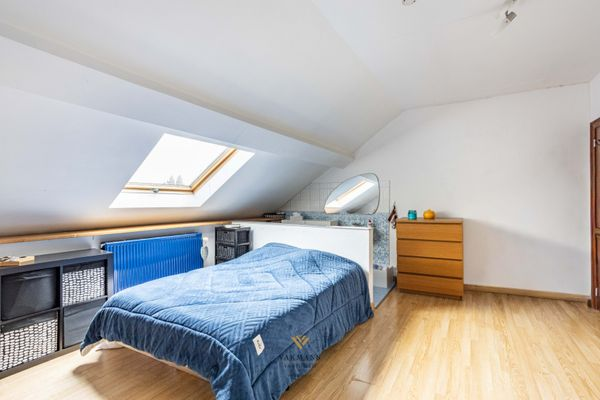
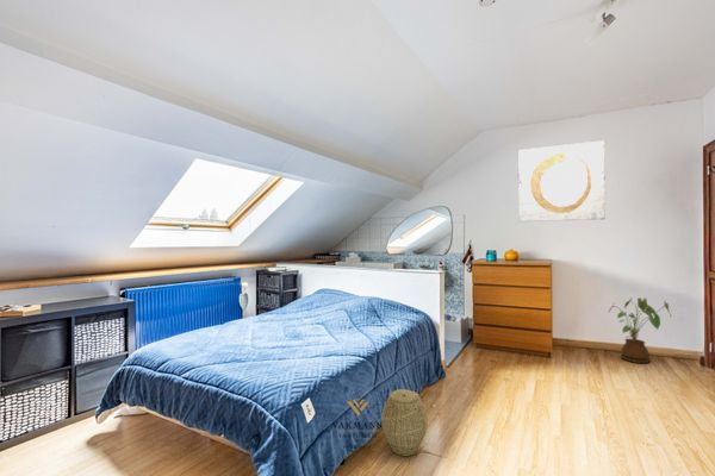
+ wall art (559, 182)
+ woven basket (404, 420)
+ house plant (639, 328)
